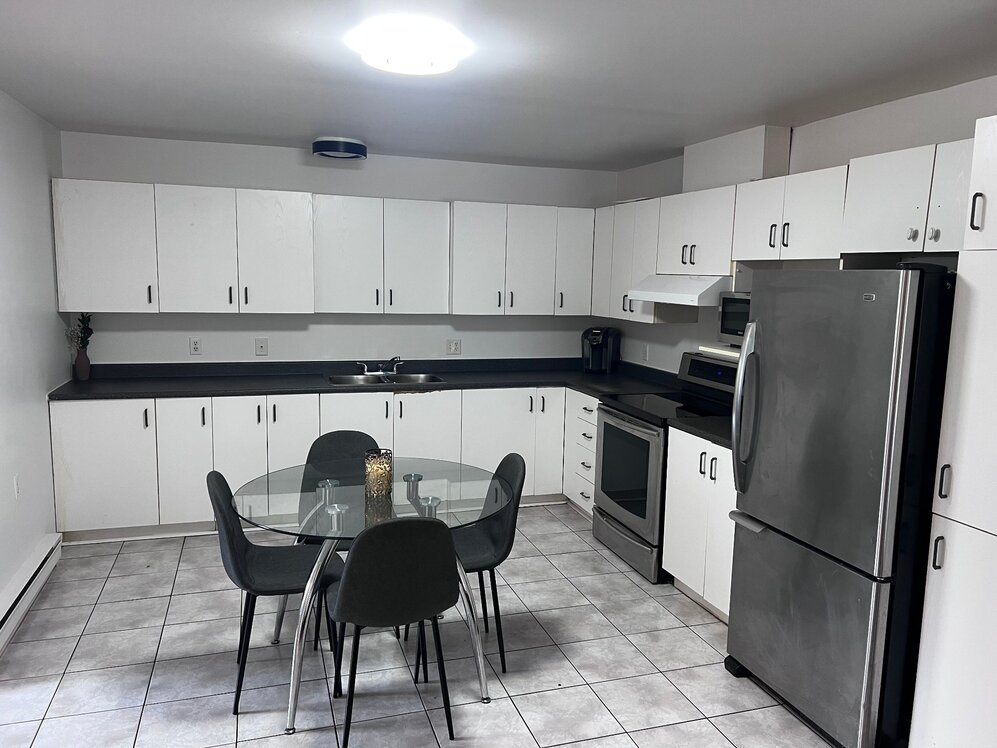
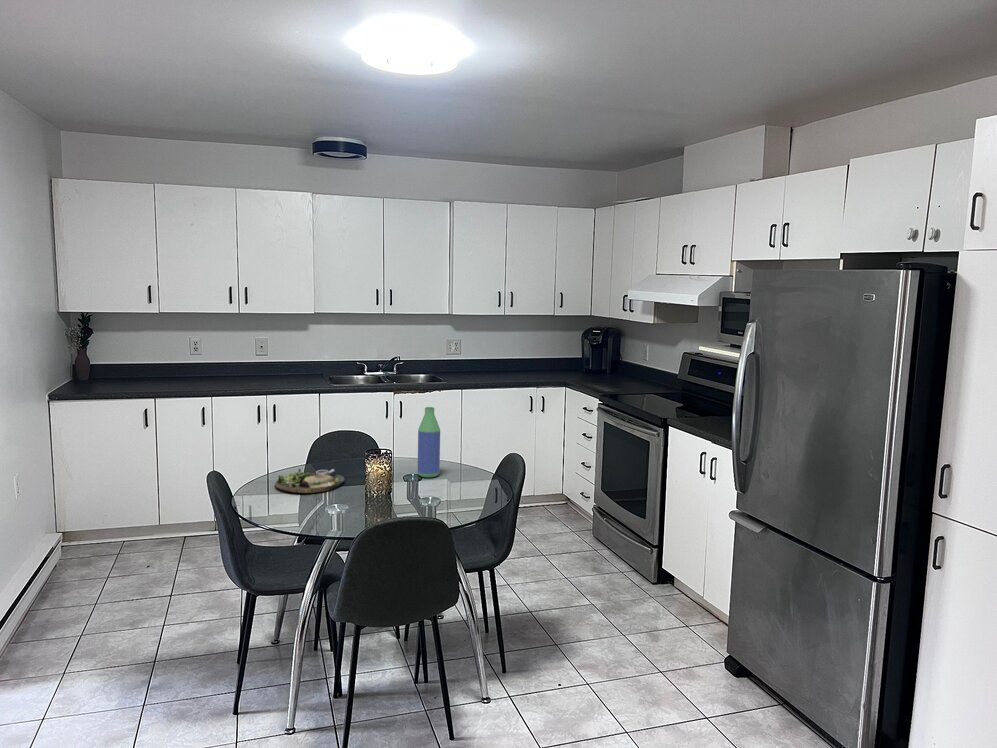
+ dinner plate (310, 476)
+ bottle (429, 442)
